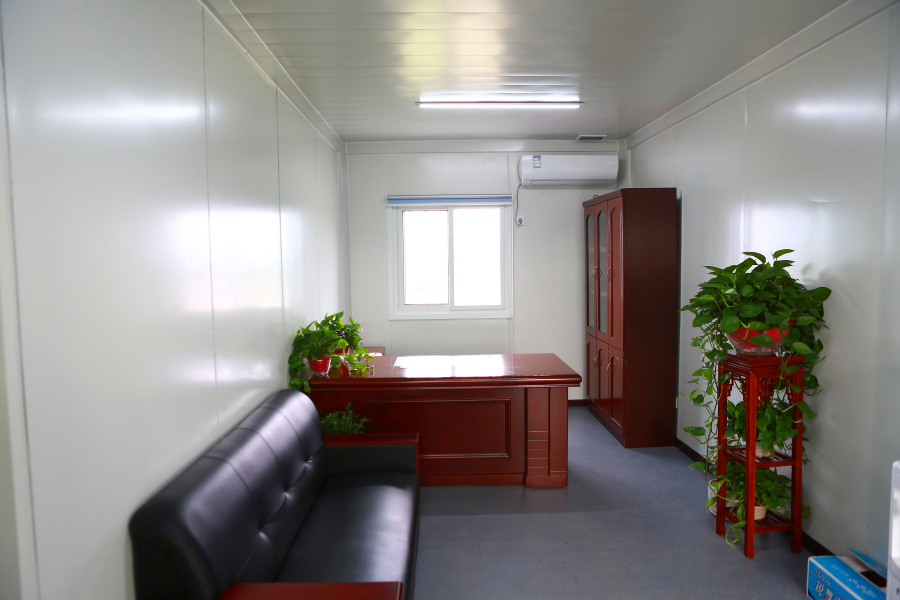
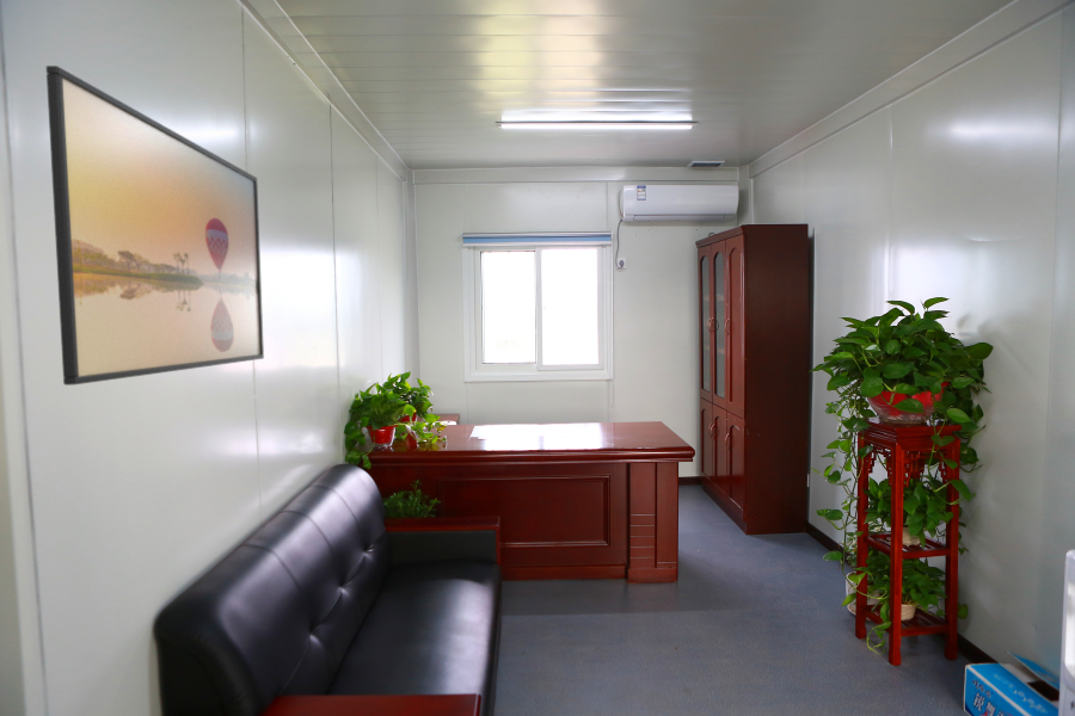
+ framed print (185, 253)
